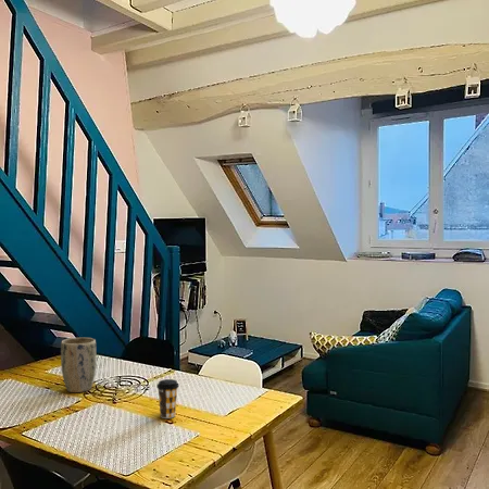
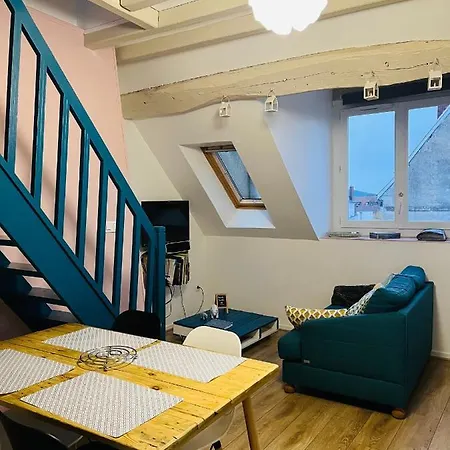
- plant pot (78, 364)
- coffee cup (167, 399)
